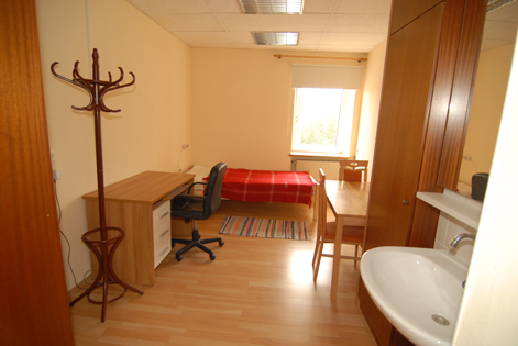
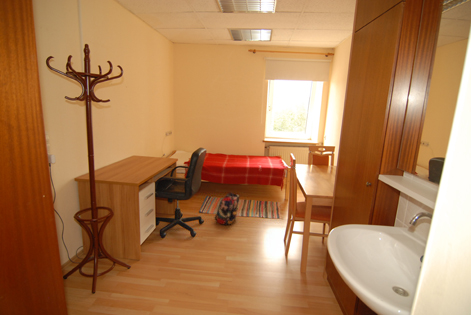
+ backpack (227, 206)
